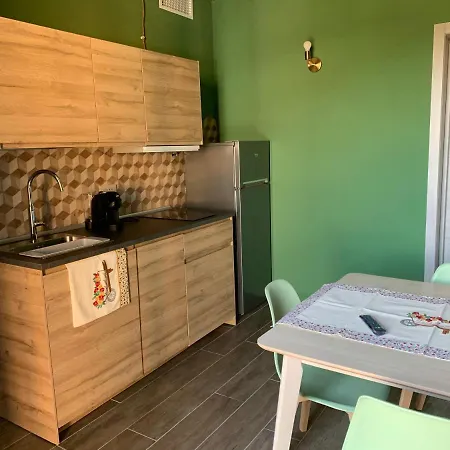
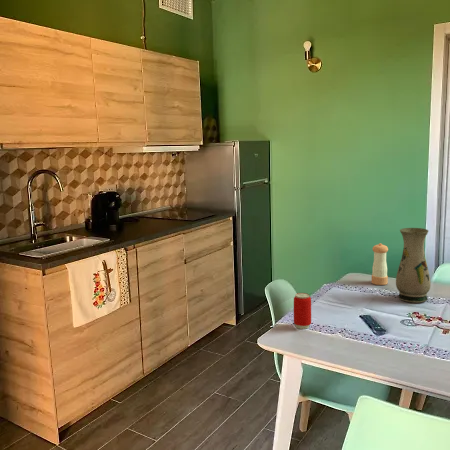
+ beverage can (302, 310)
+ pepper shaker (379, 263)
+ vase (413, 264)
